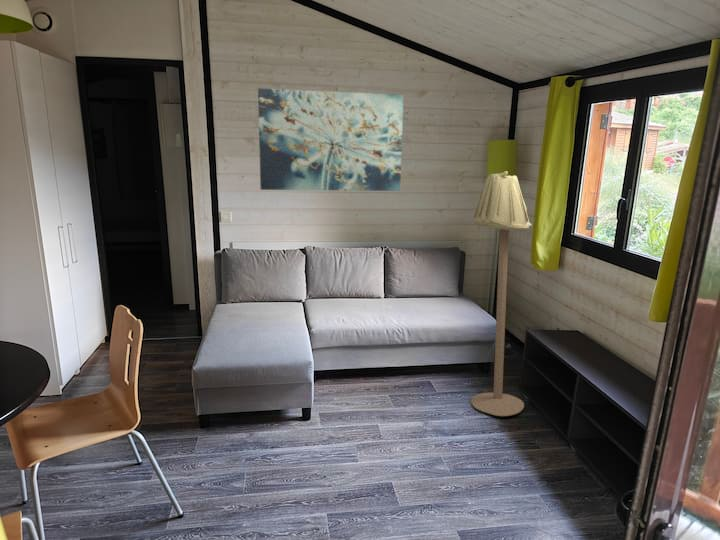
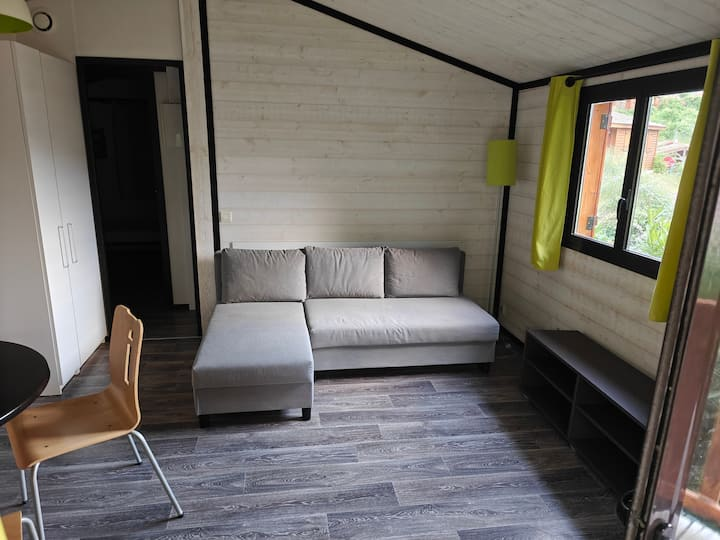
- wall art (332, 142)
- floor lamp (498, 291)
